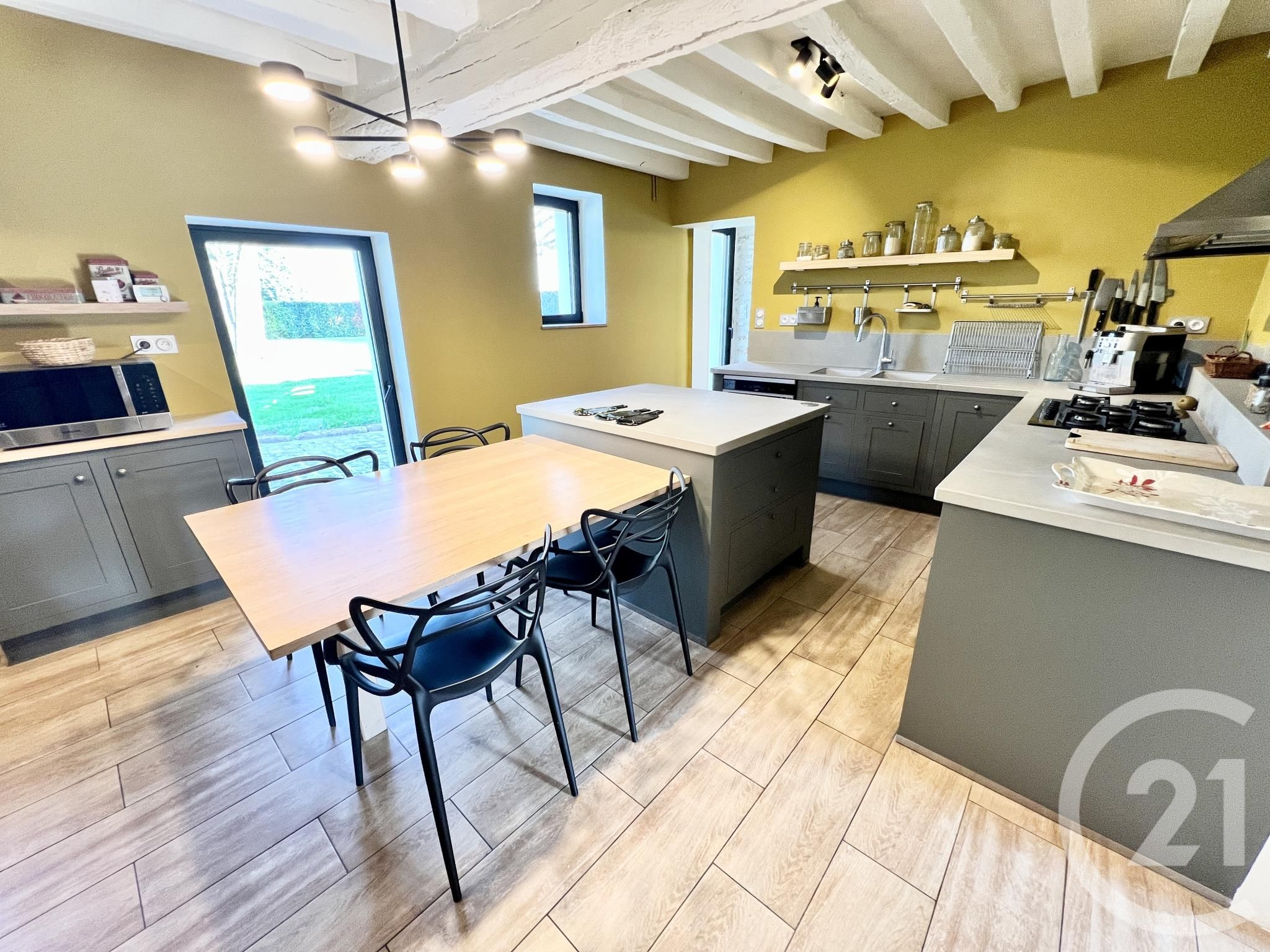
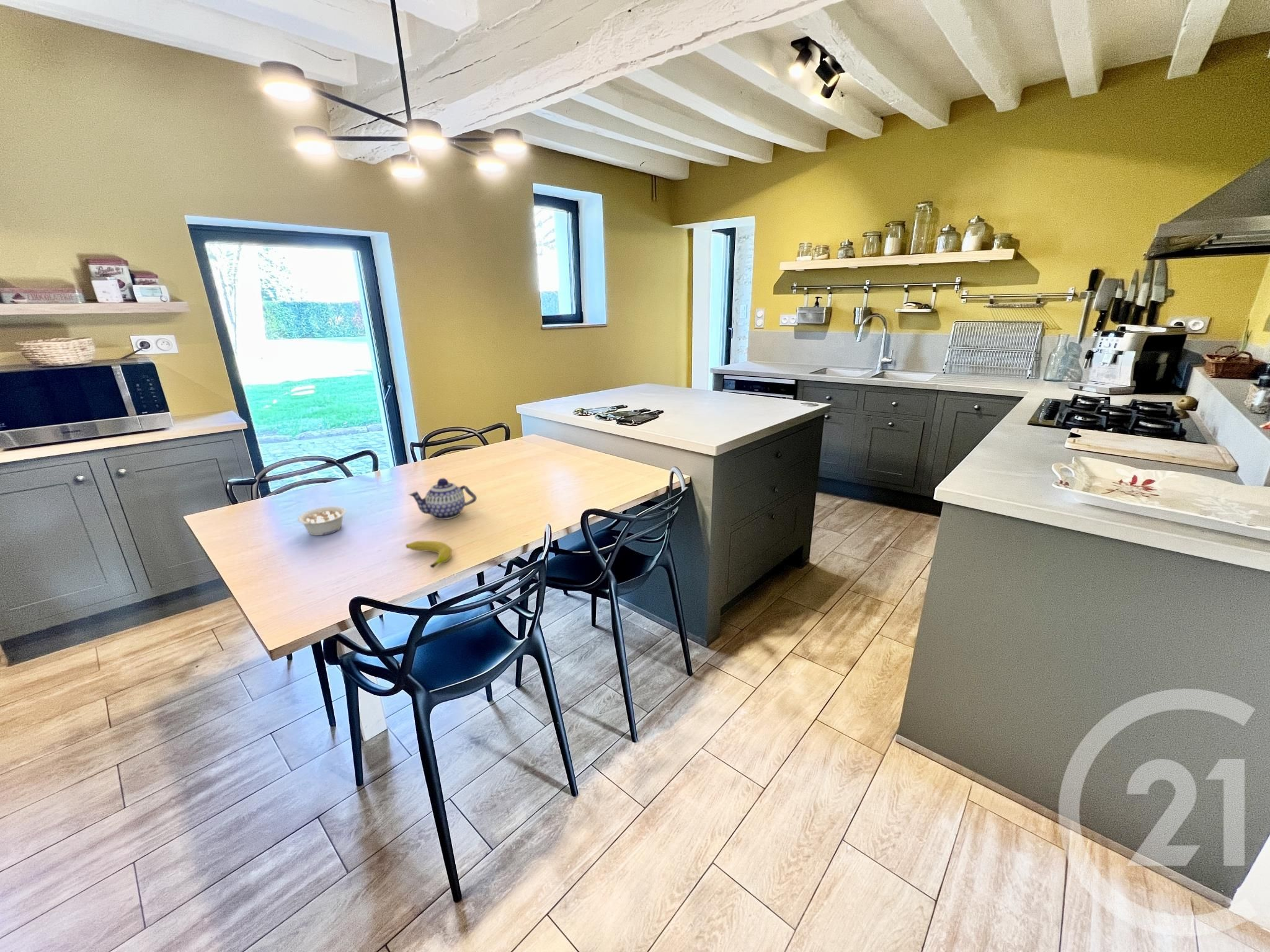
+ fruit (429, 551)
+ legume (324, 521)
+ teapot (443, 497)
